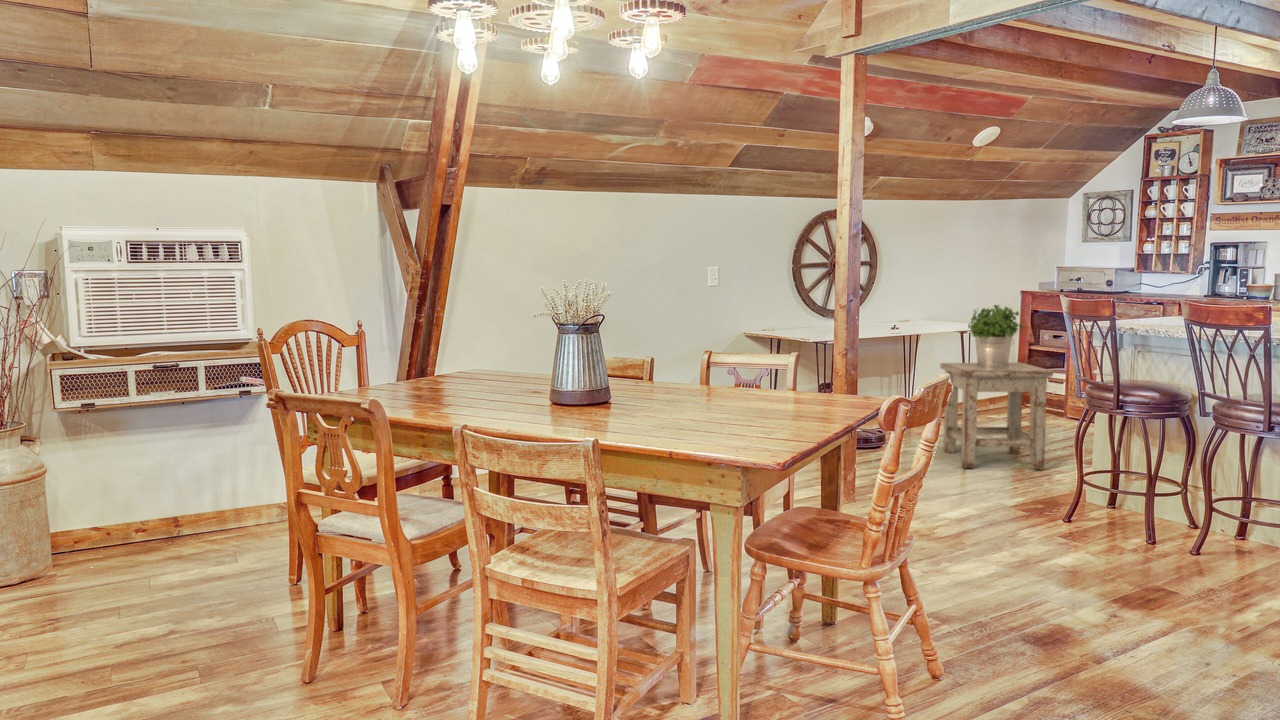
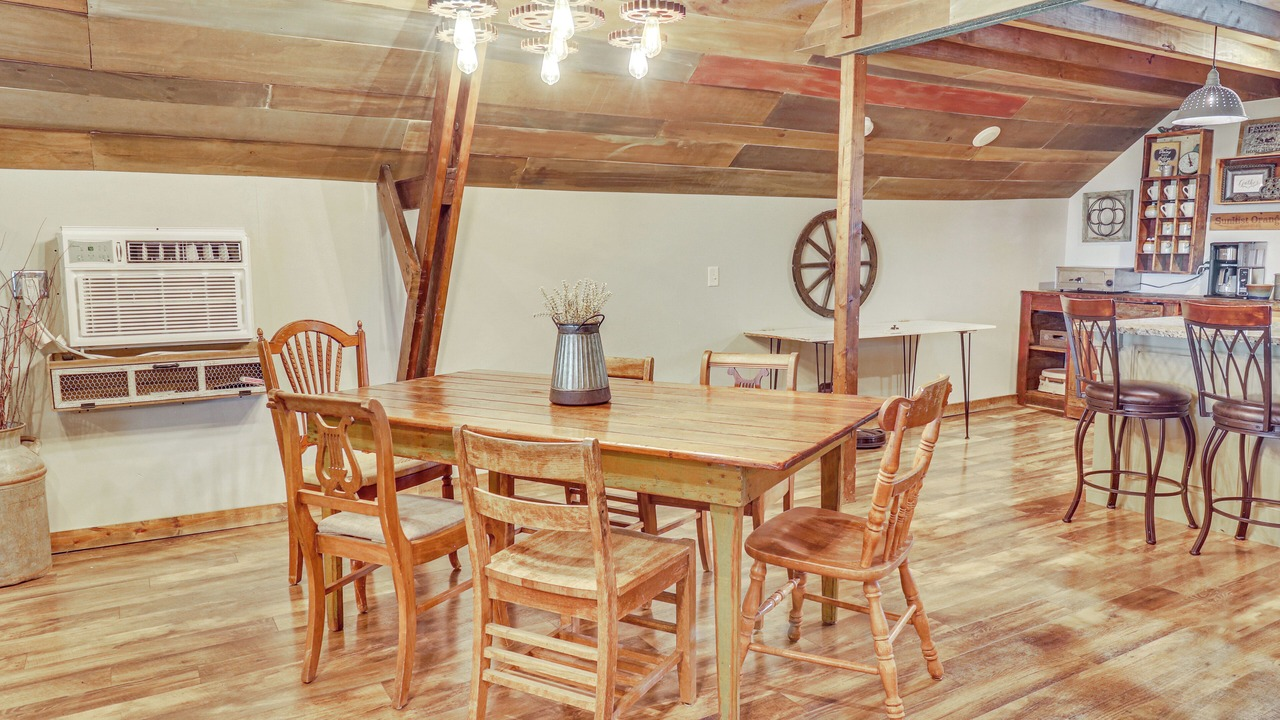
- stool (992, 427)
- potted plant (994, 334)
